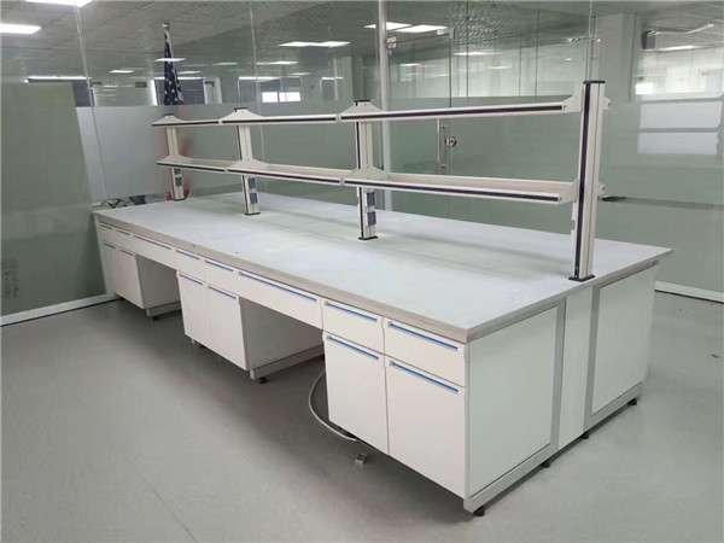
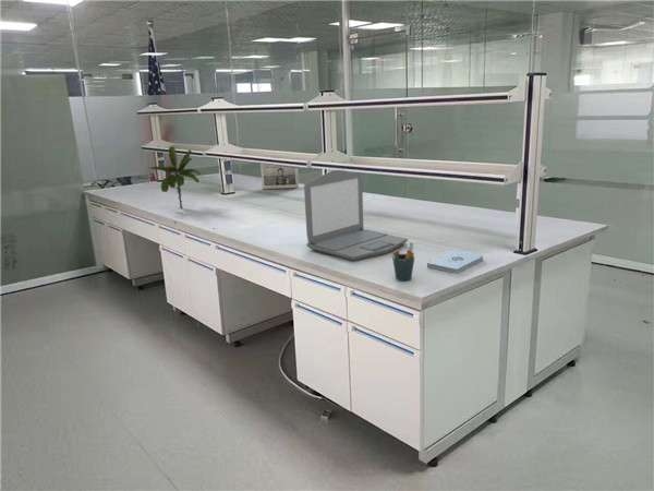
+ laptop (359, 211)
+ notepad (456, 261)
+ photo frame (279, 172)
+ pen holder (403, 262)
+ plant (181, 177)
